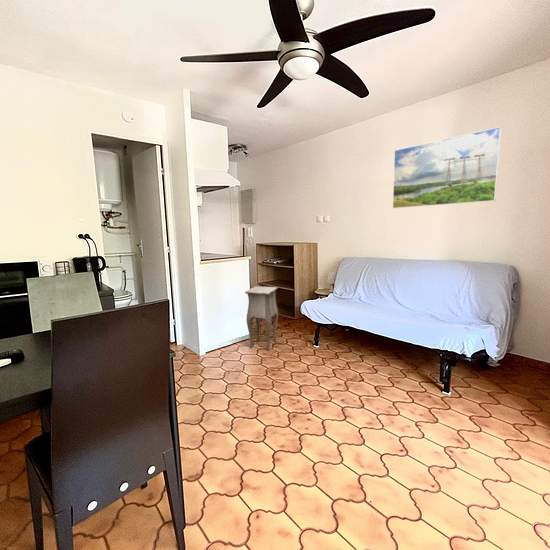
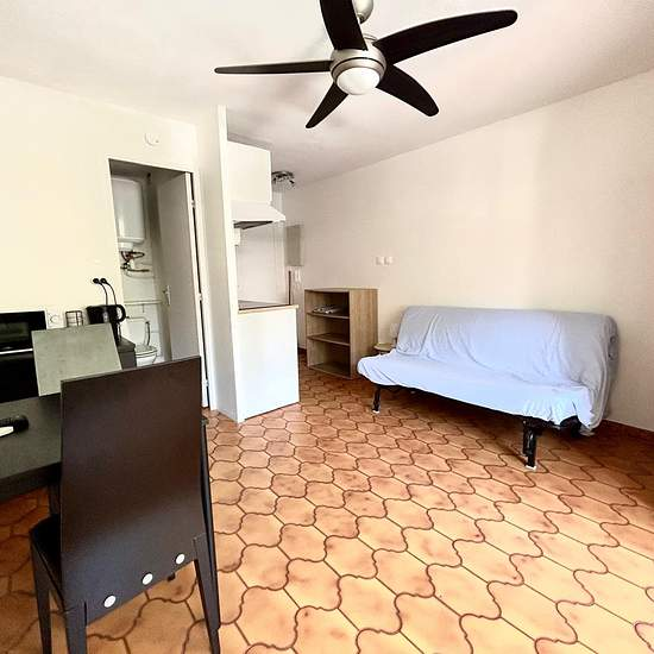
- side table (262, 317)
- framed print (439, 173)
